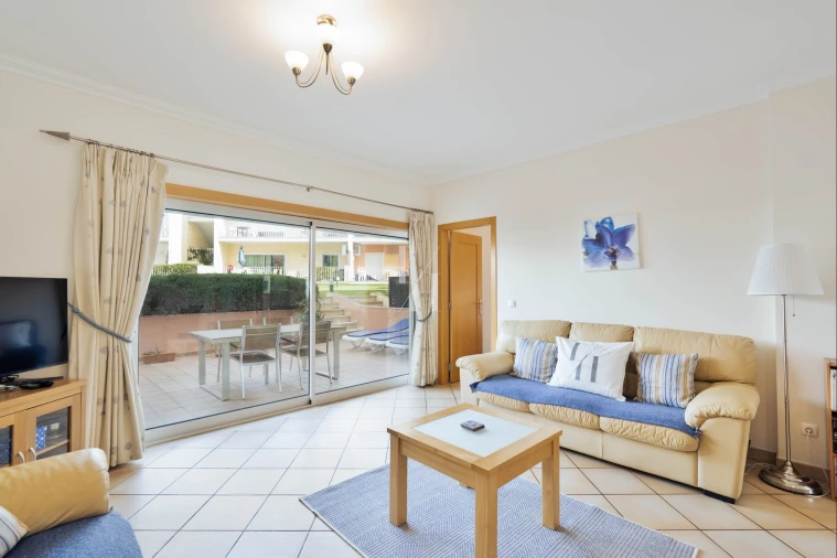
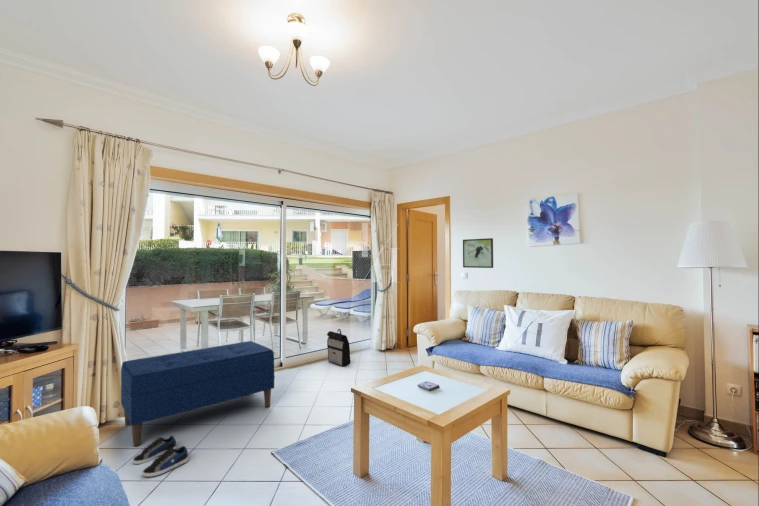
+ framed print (477, 253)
+ backpack (338, 346)
+ bench (202, 385)
+ shoe (160, 453)
